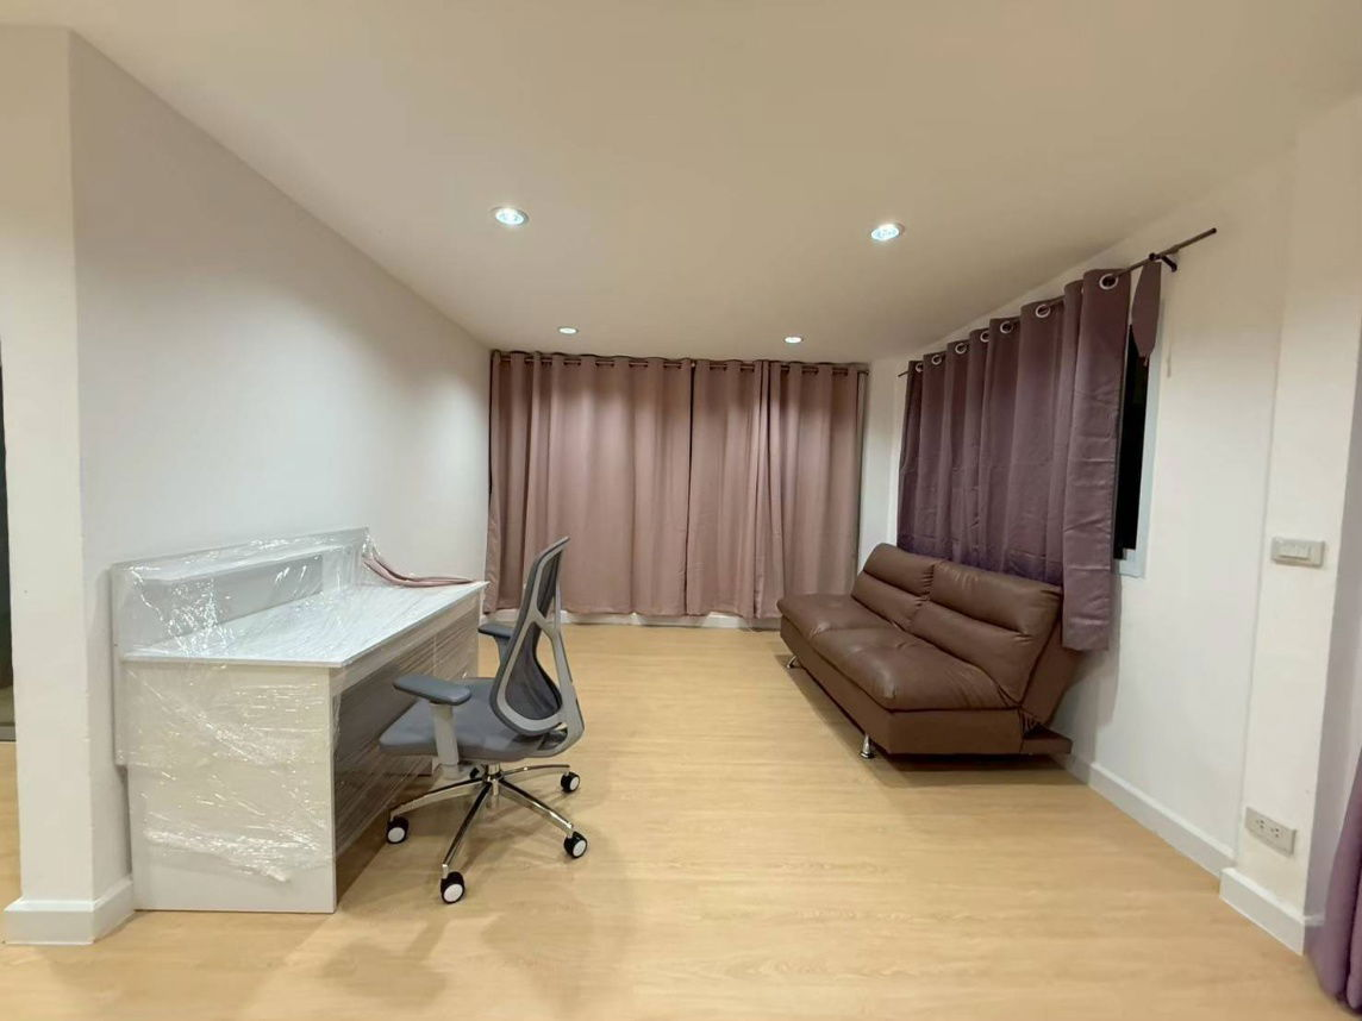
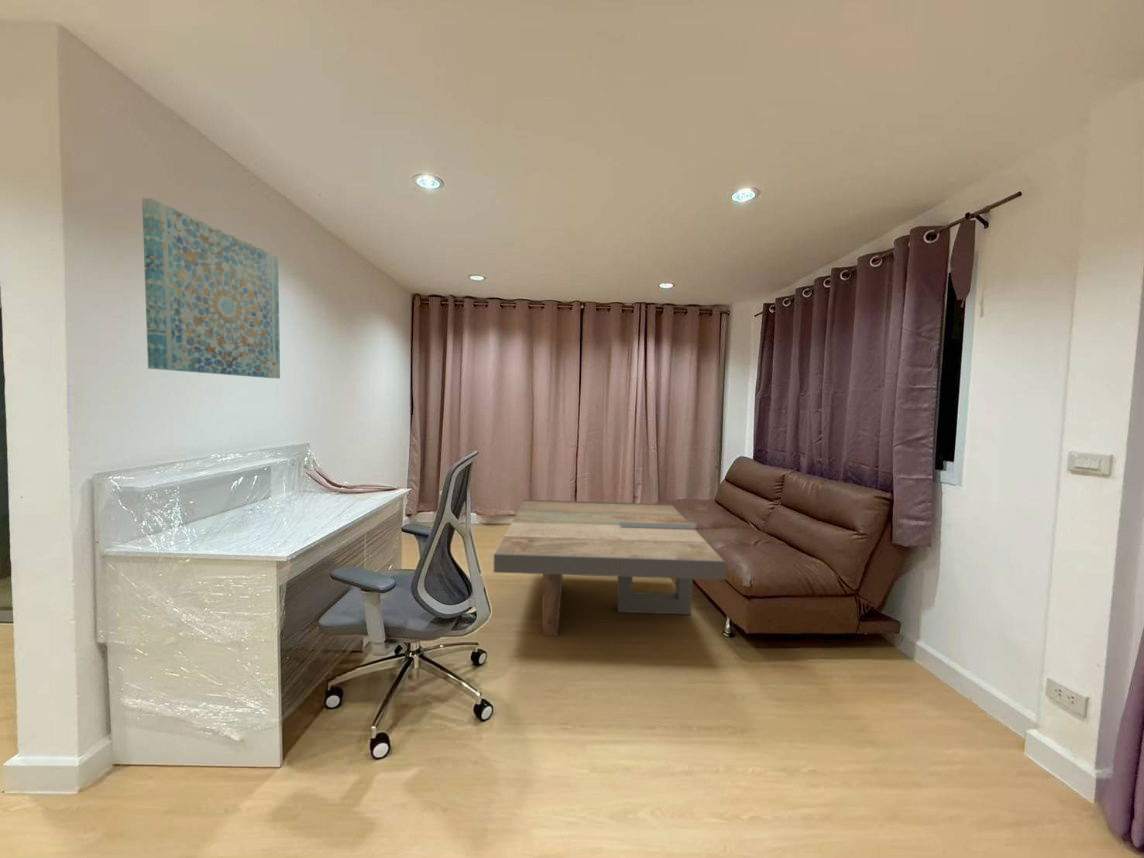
+ wall art (223, 304)
+ coffee table (600, 566)
